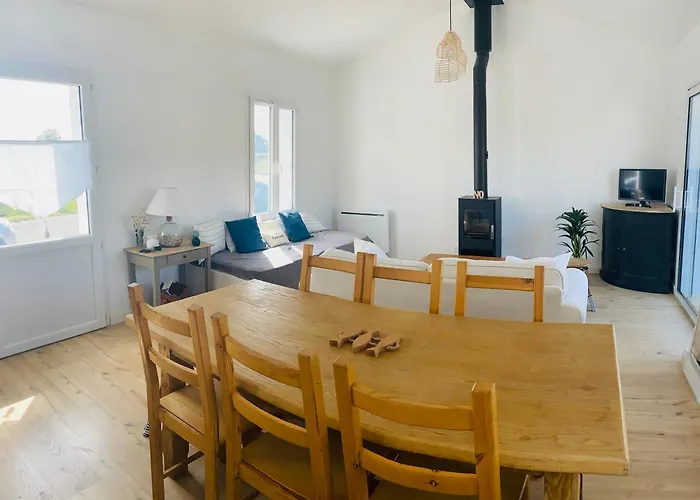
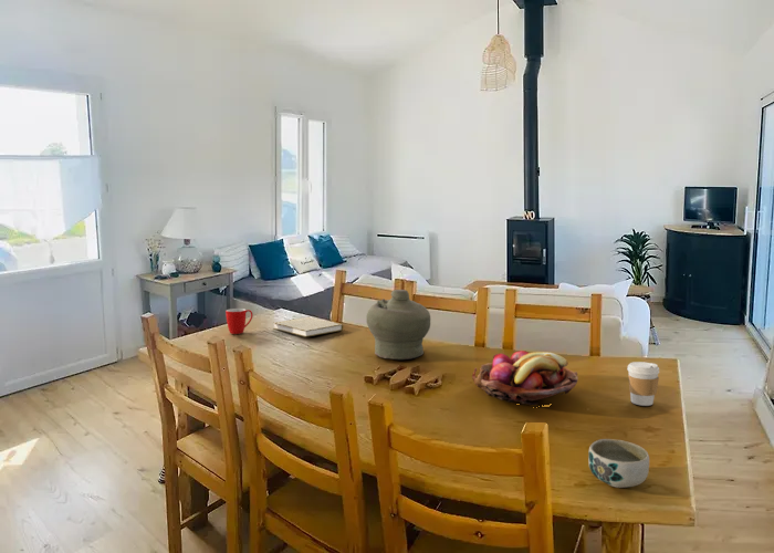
+ mug (240, 321)
+ jar (398, 322)
+ book (307, 326)
+ coffee cup (642, 383)
+ fruit basket (524, 374)
+ bowl (618, 466)
